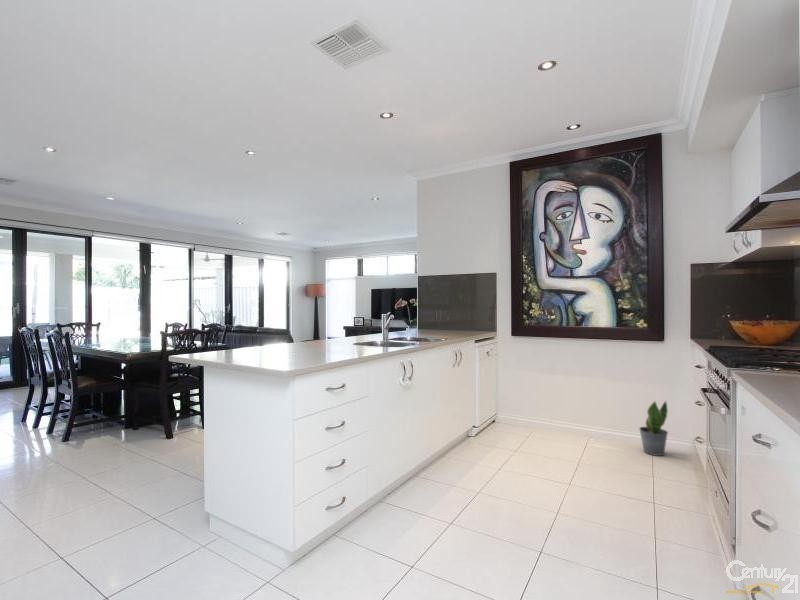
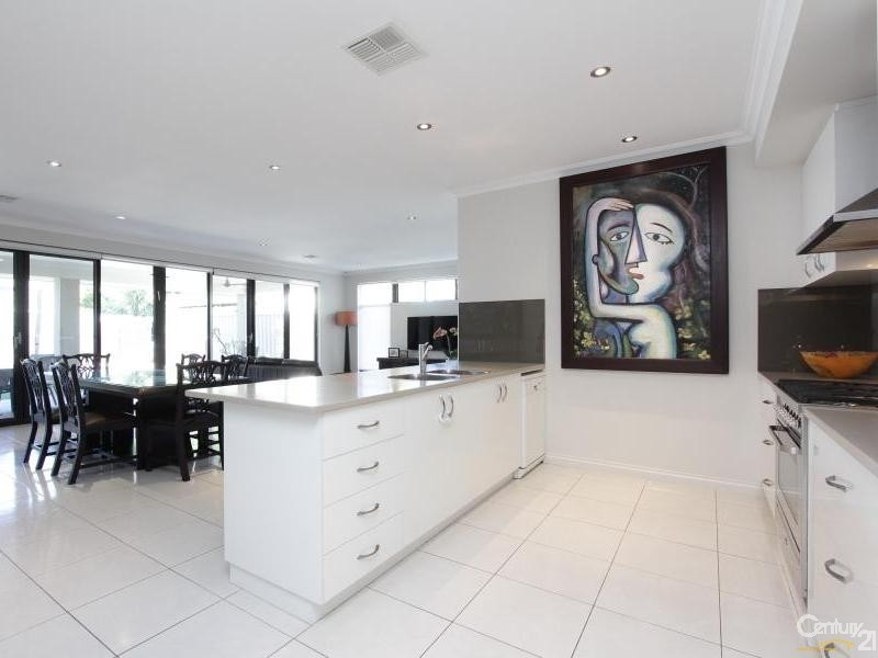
- potted plant (653, 425)
